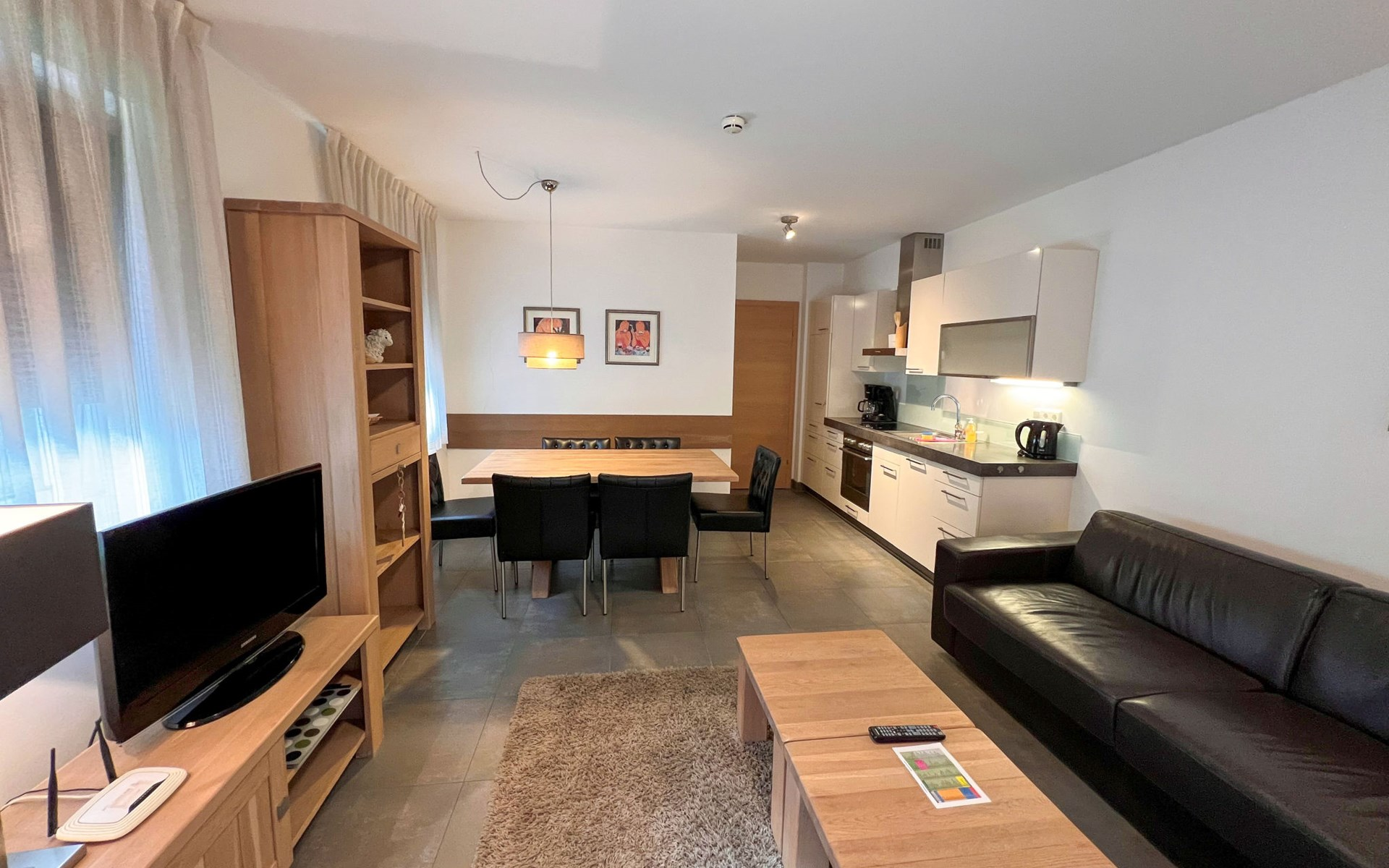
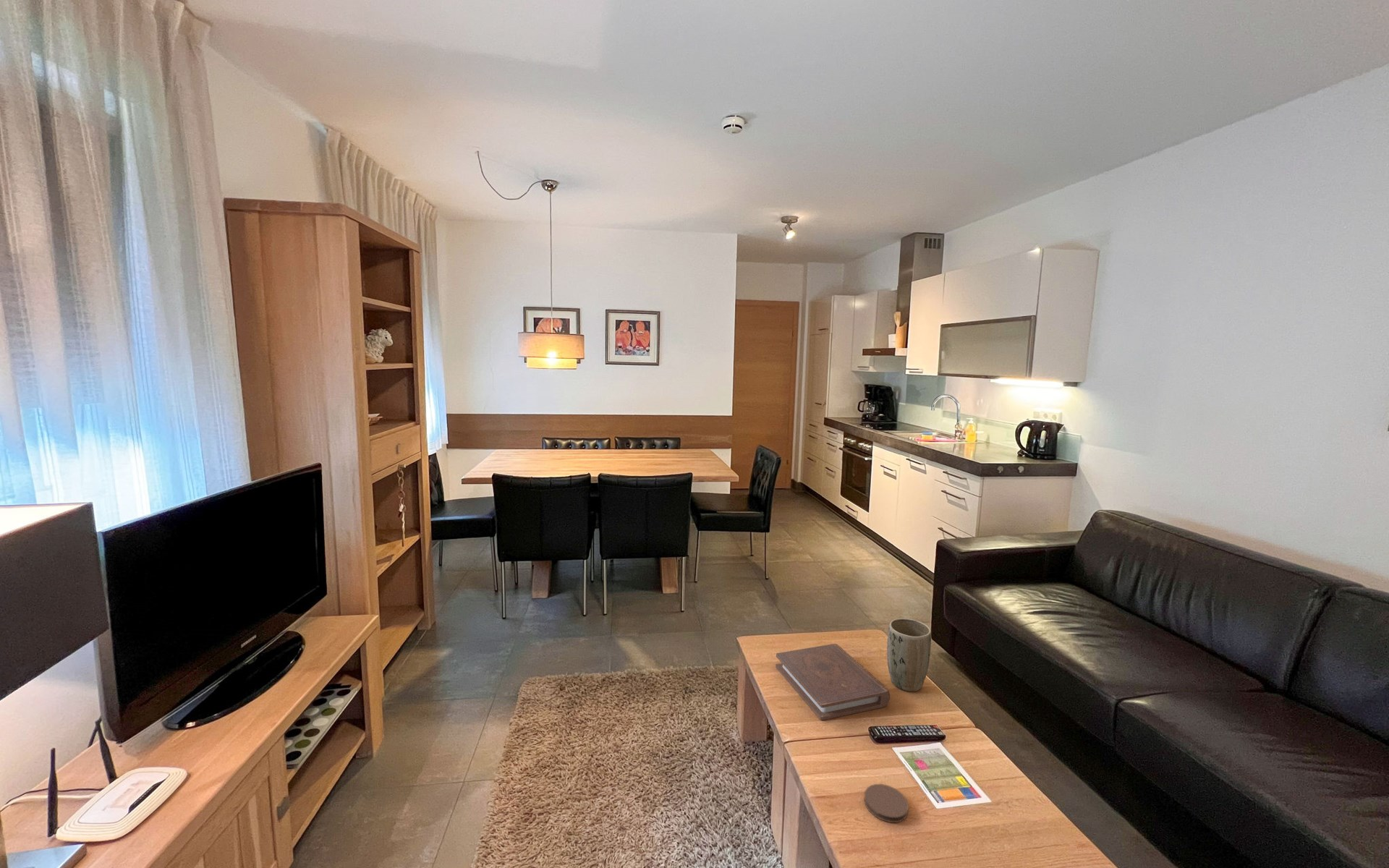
+ plant pot (908, 655)
+ book (831, 678)
+ coaster (885, 802)
